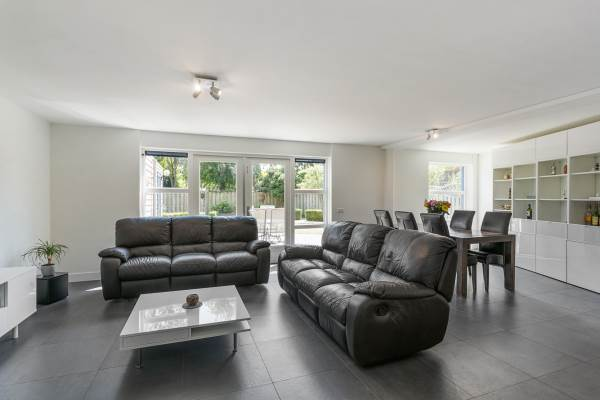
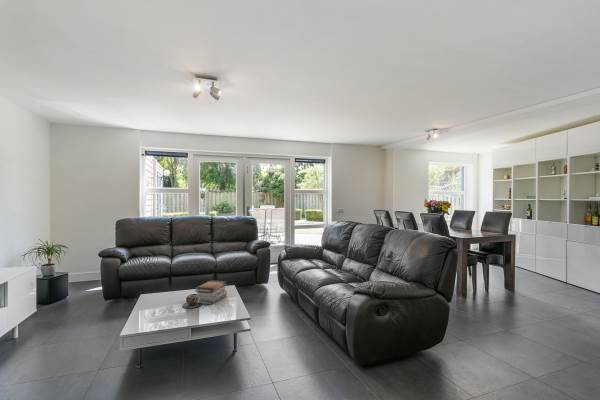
+ book stack (211, 292)
